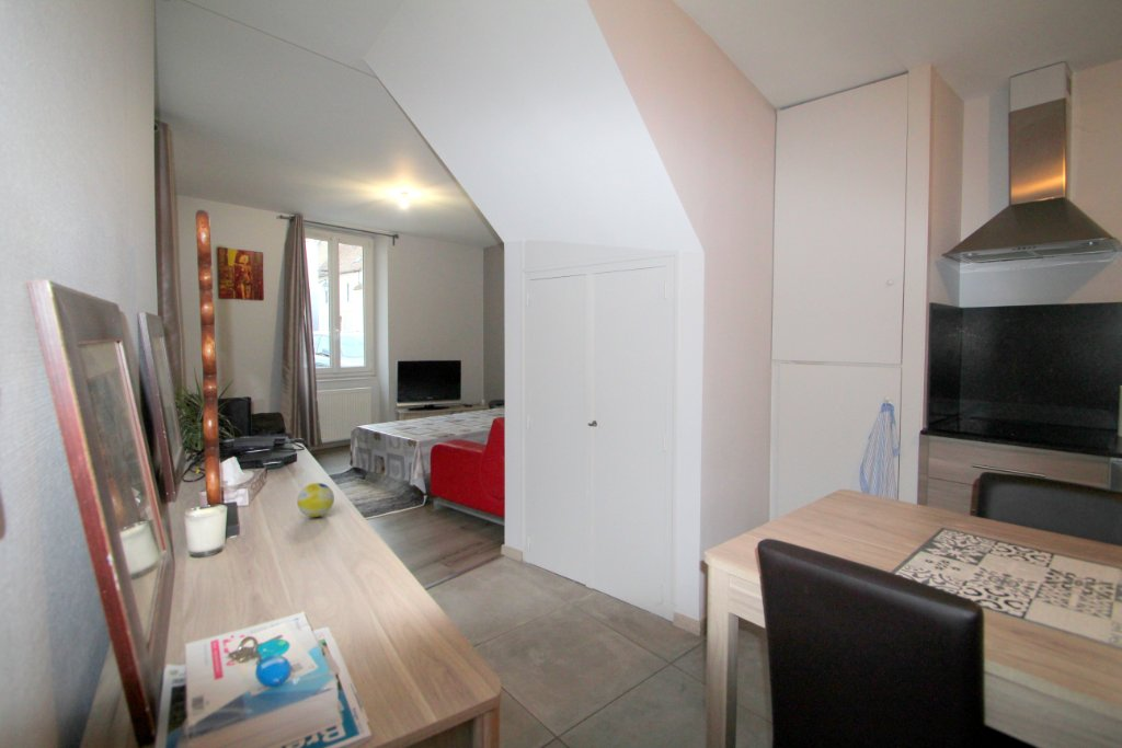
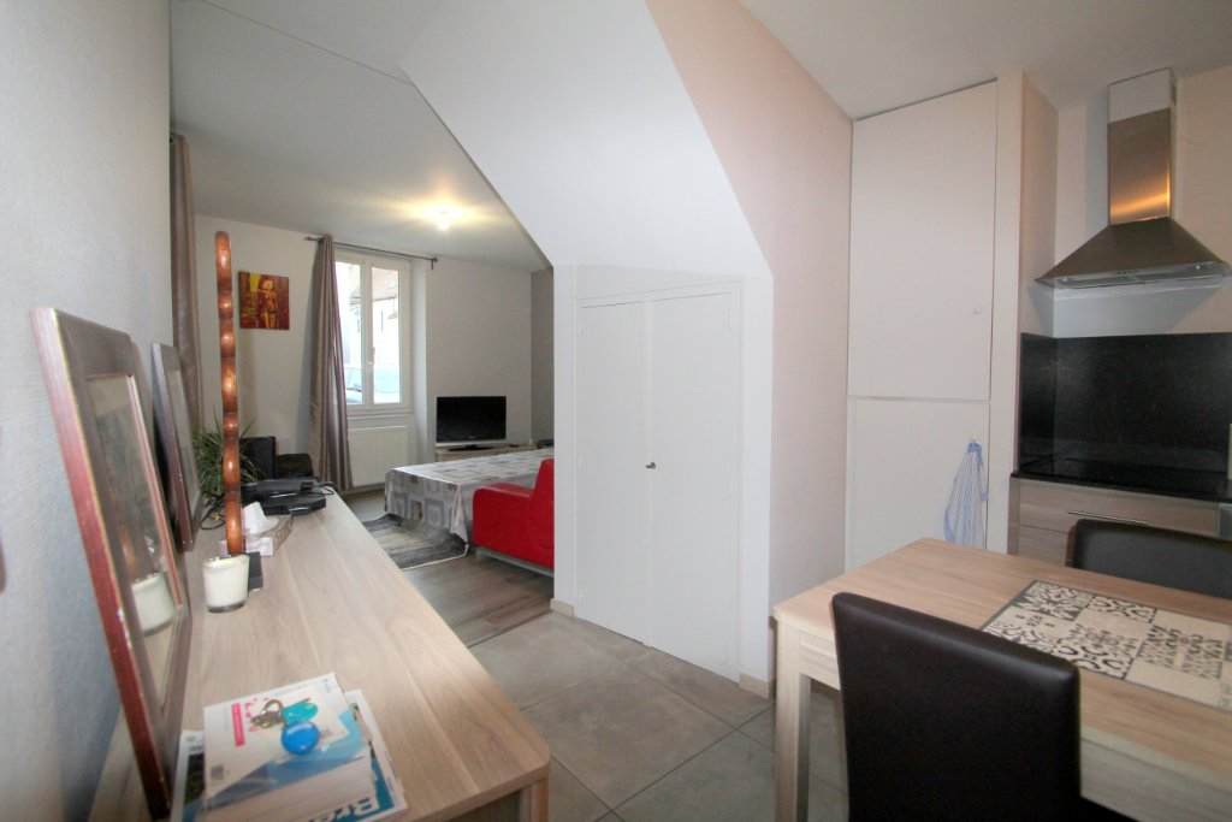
- decorative ball (316, 499)
